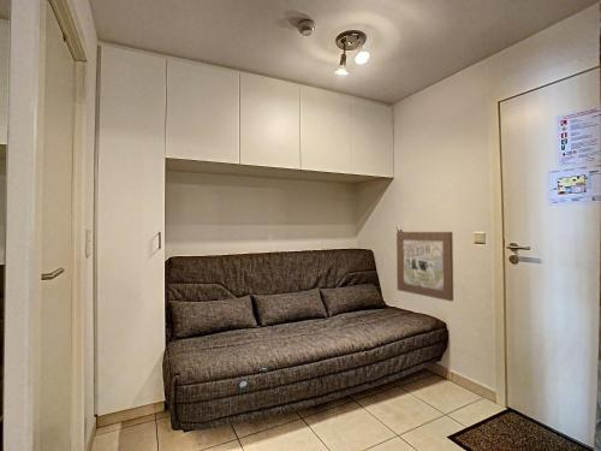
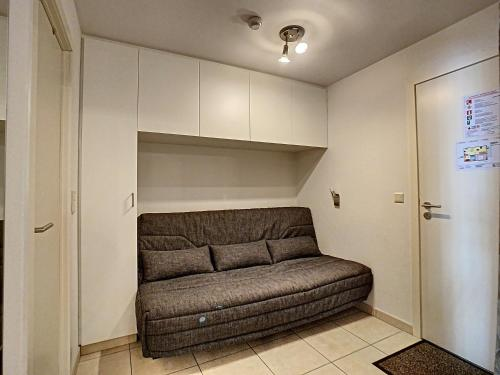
- wall art (422, 263)
